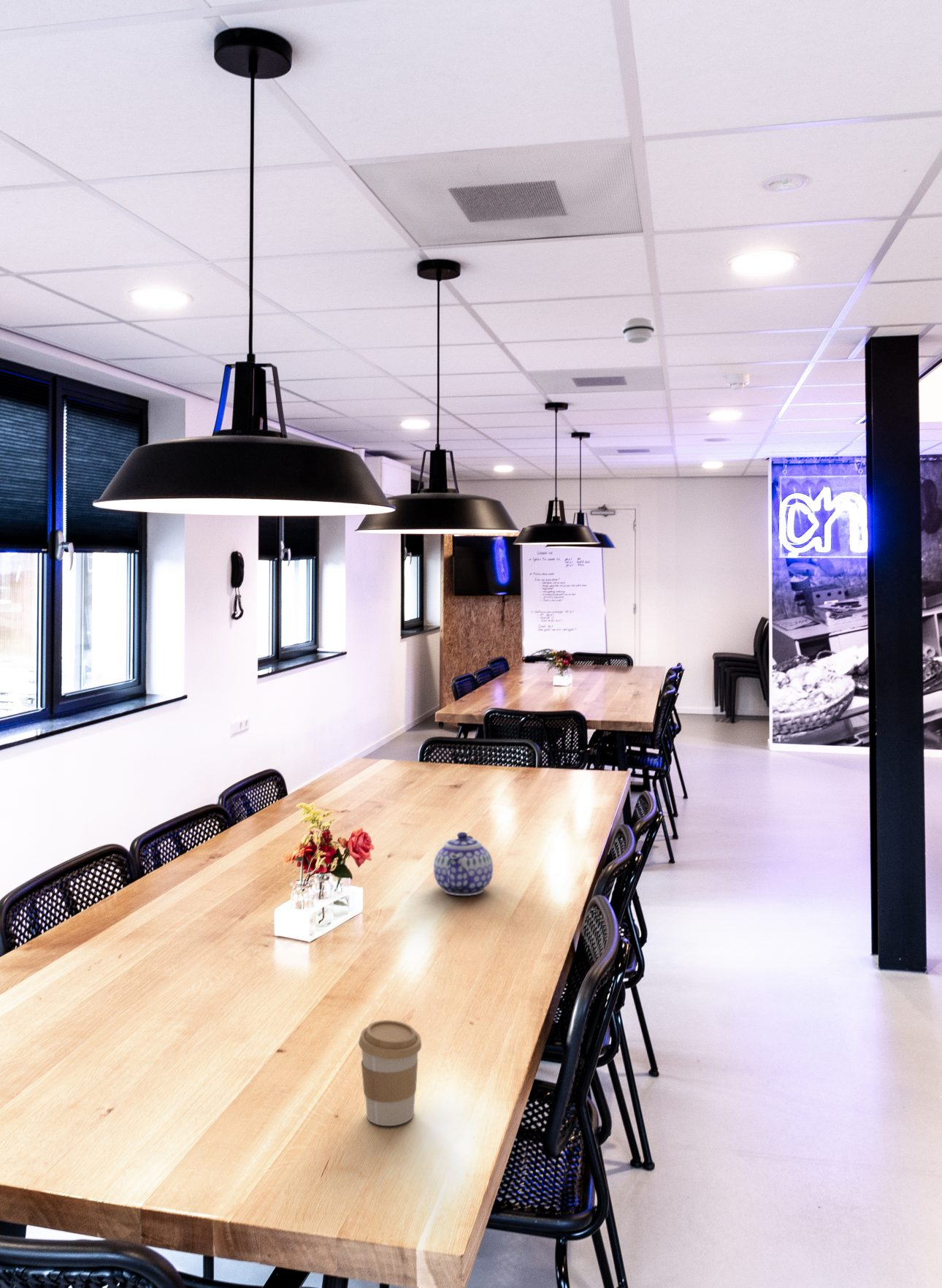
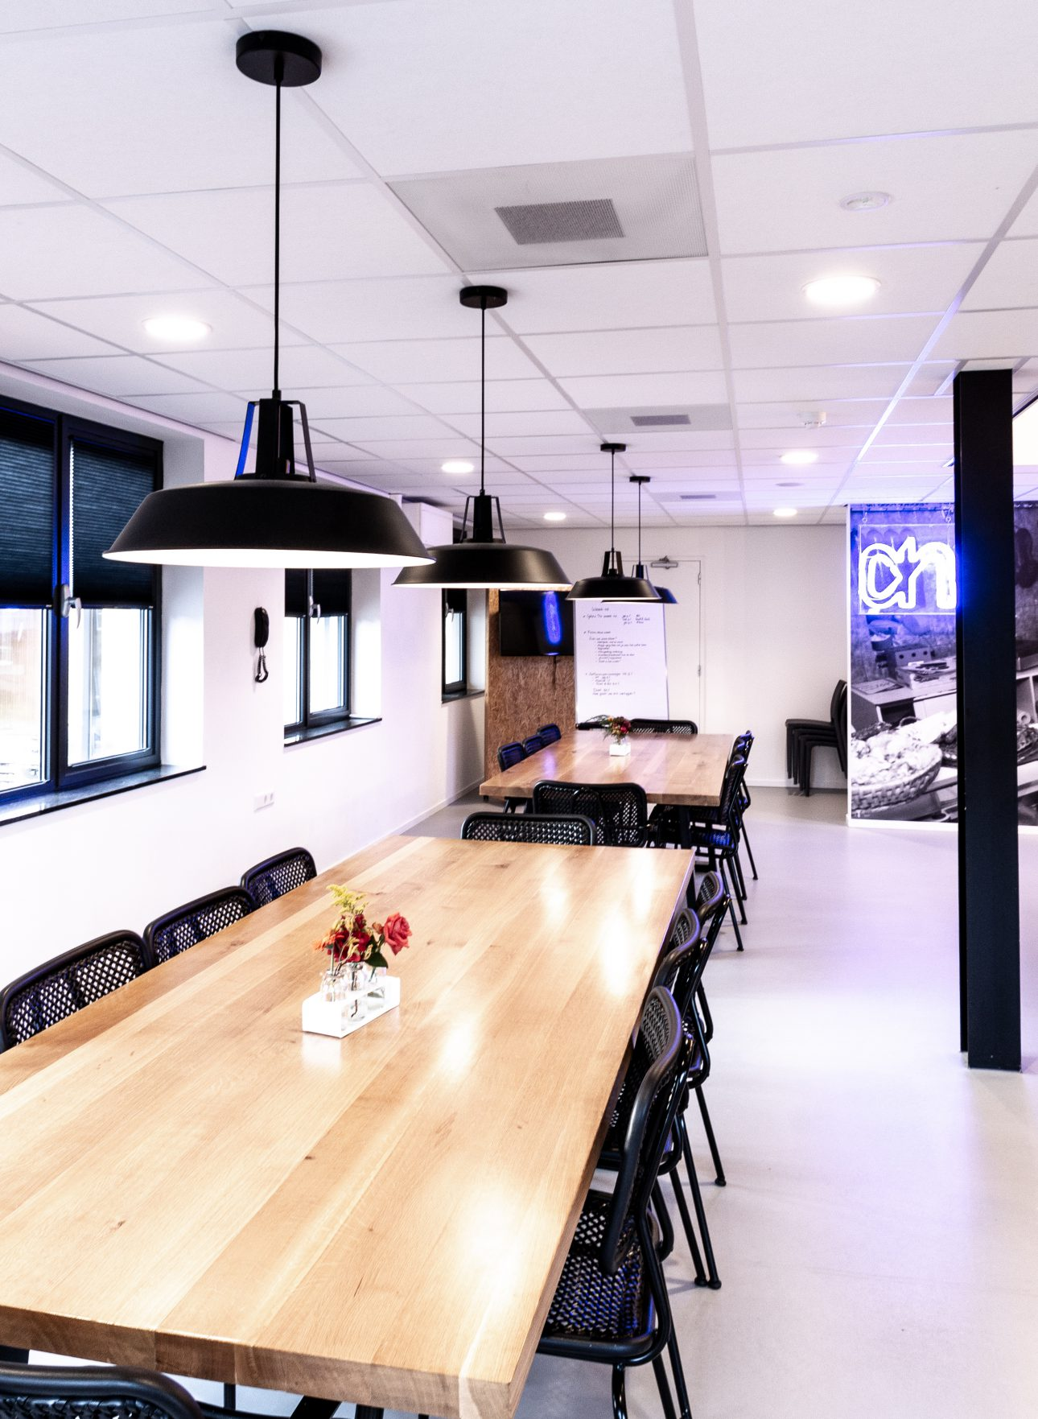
- teapot (463, 861)
- coffee cup (390, 1070)
- smoke detector (638, 330)
